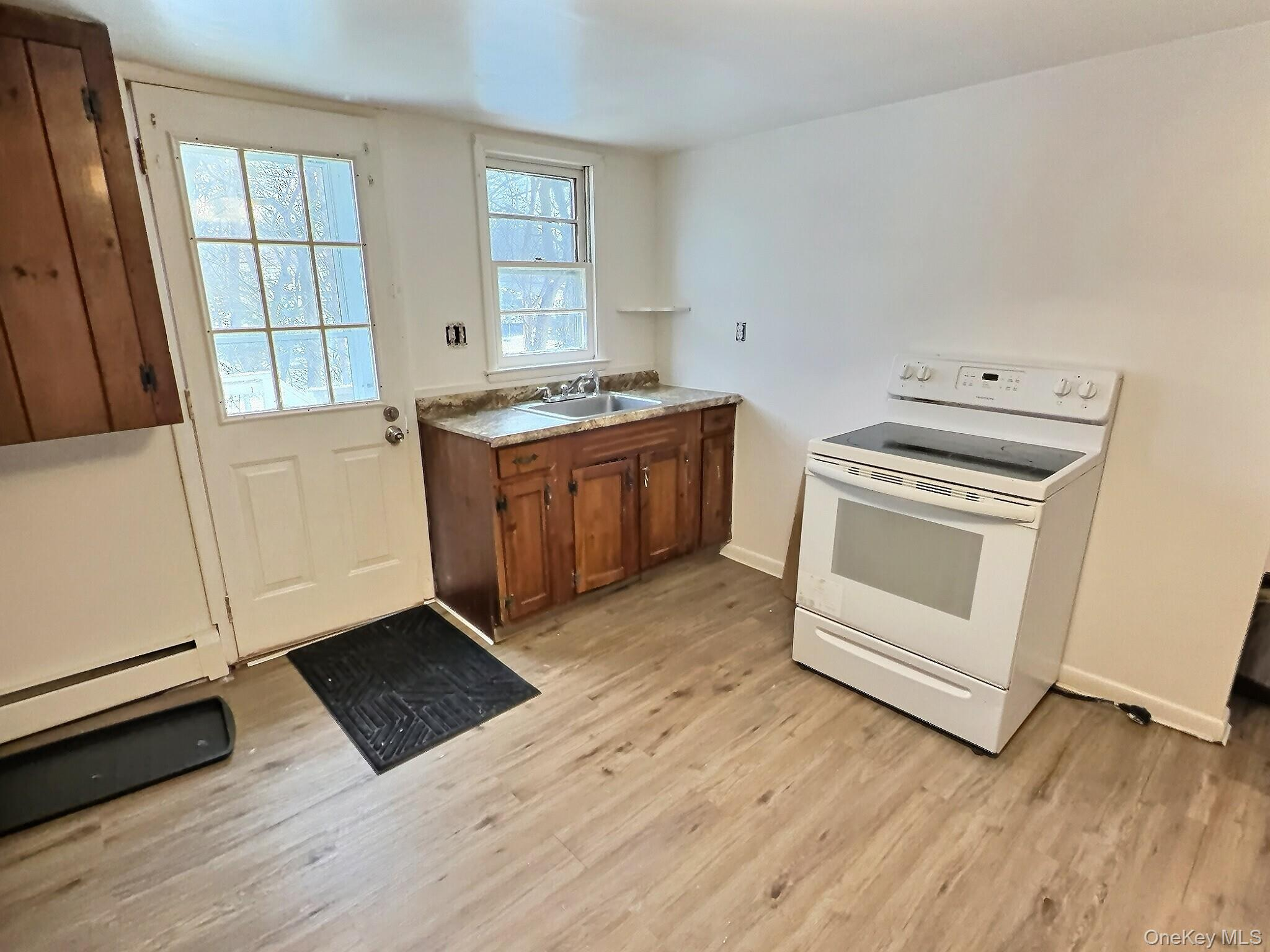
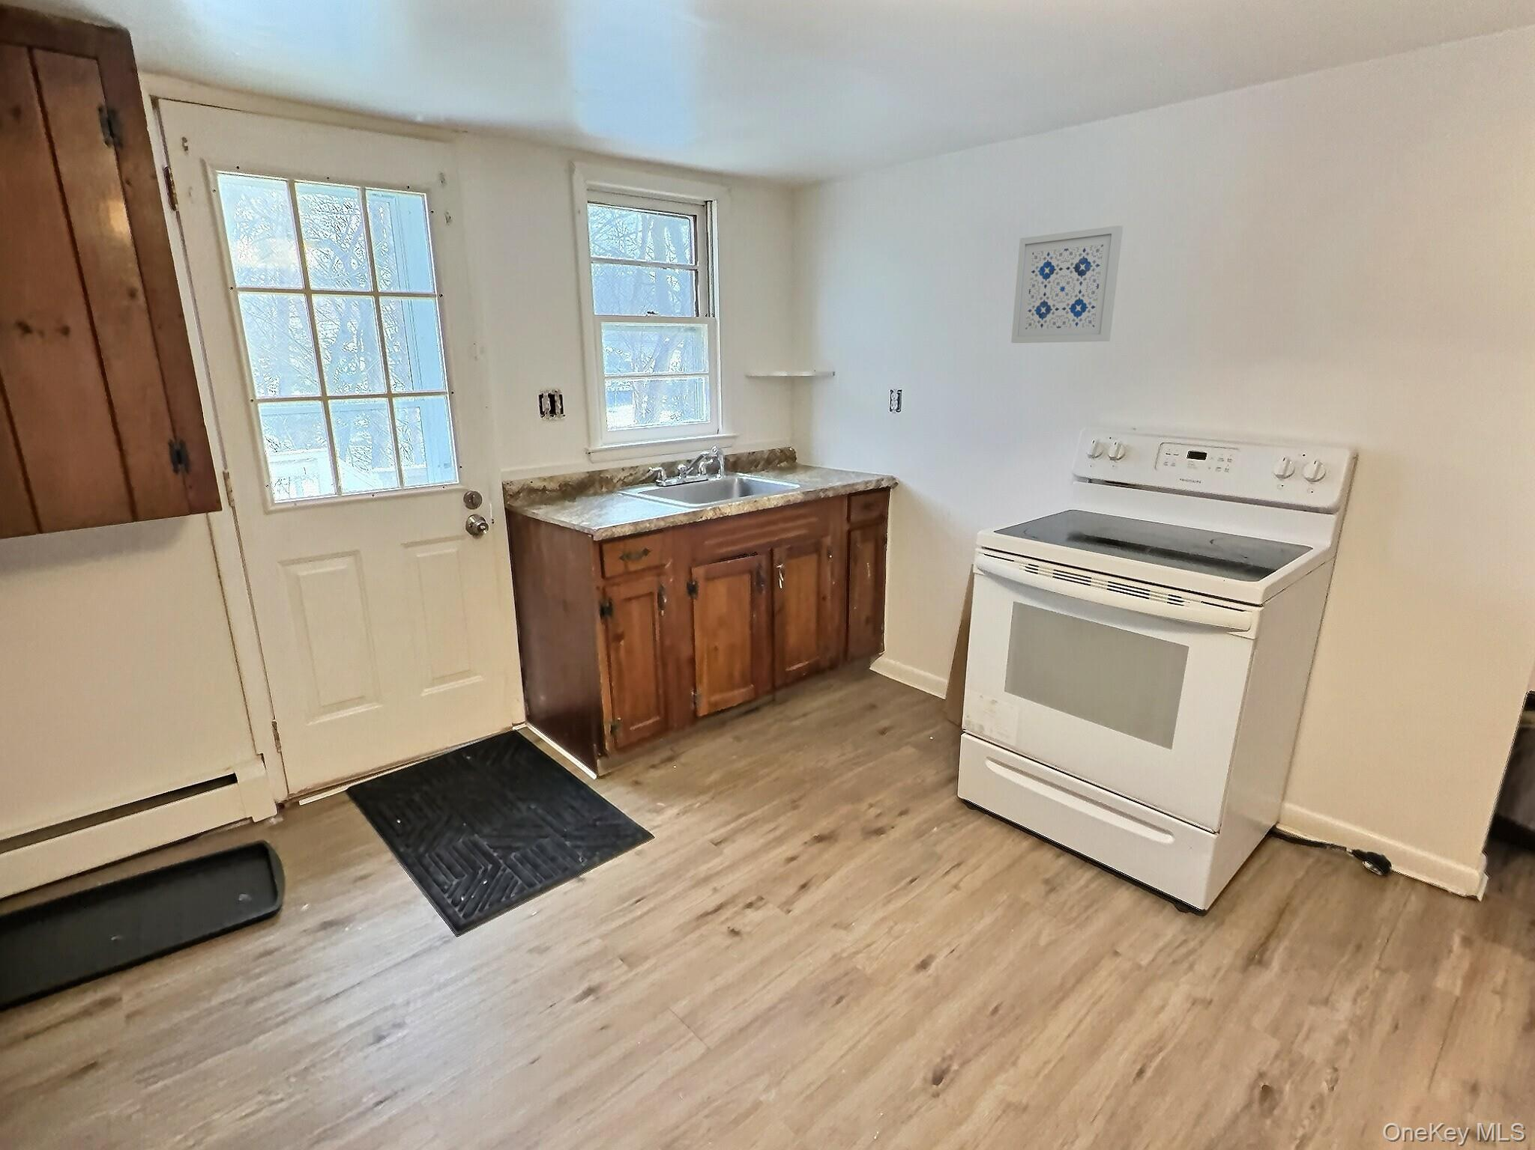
+ wall art (1064, 289)
